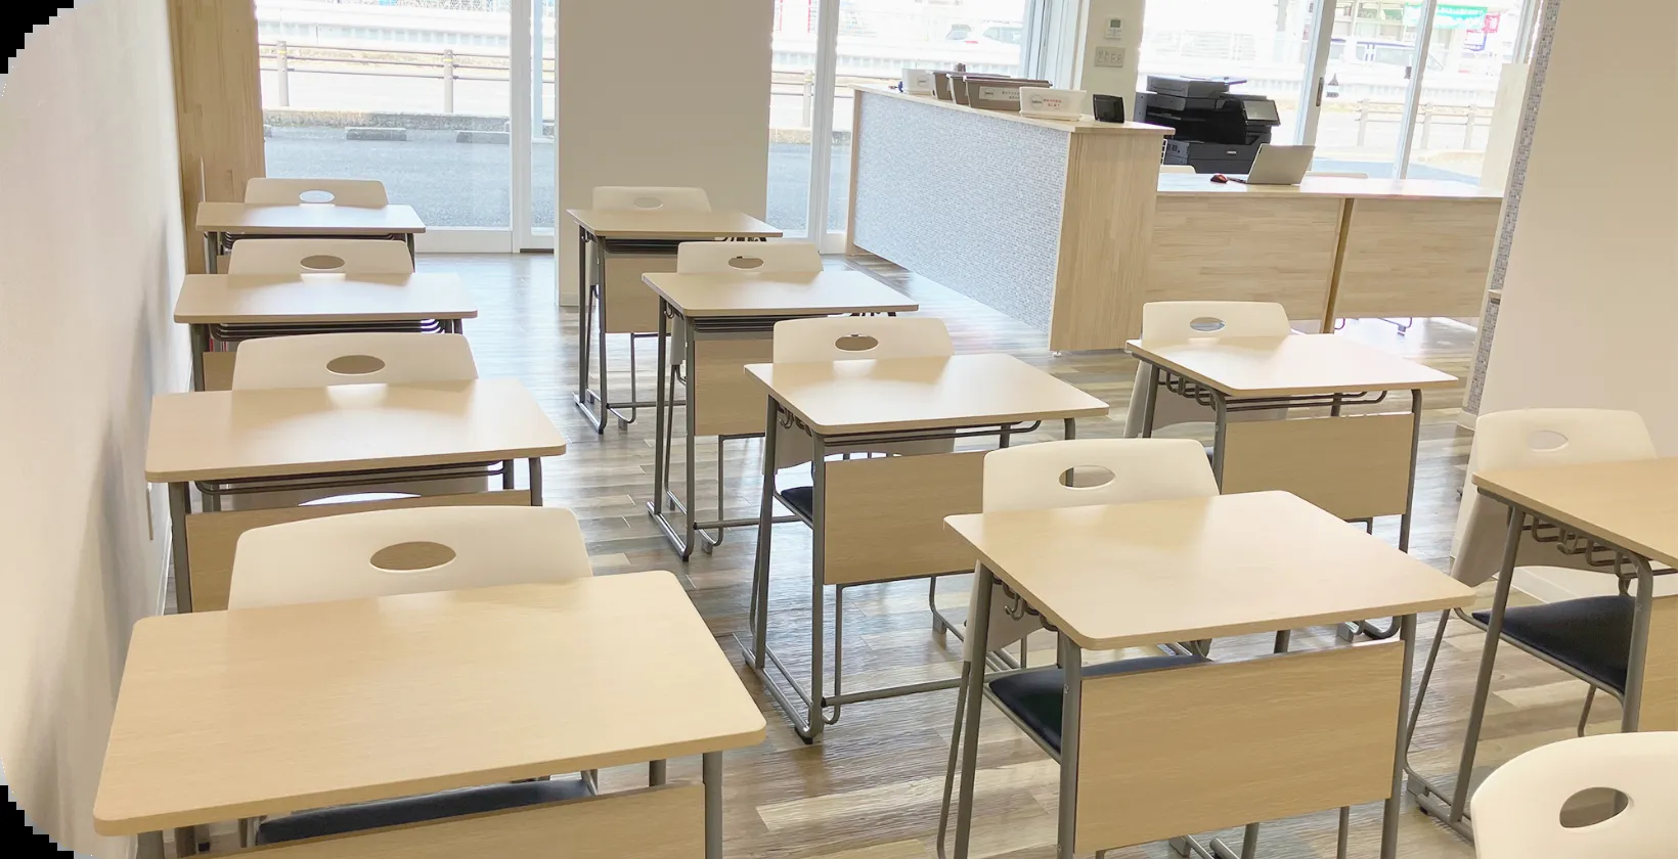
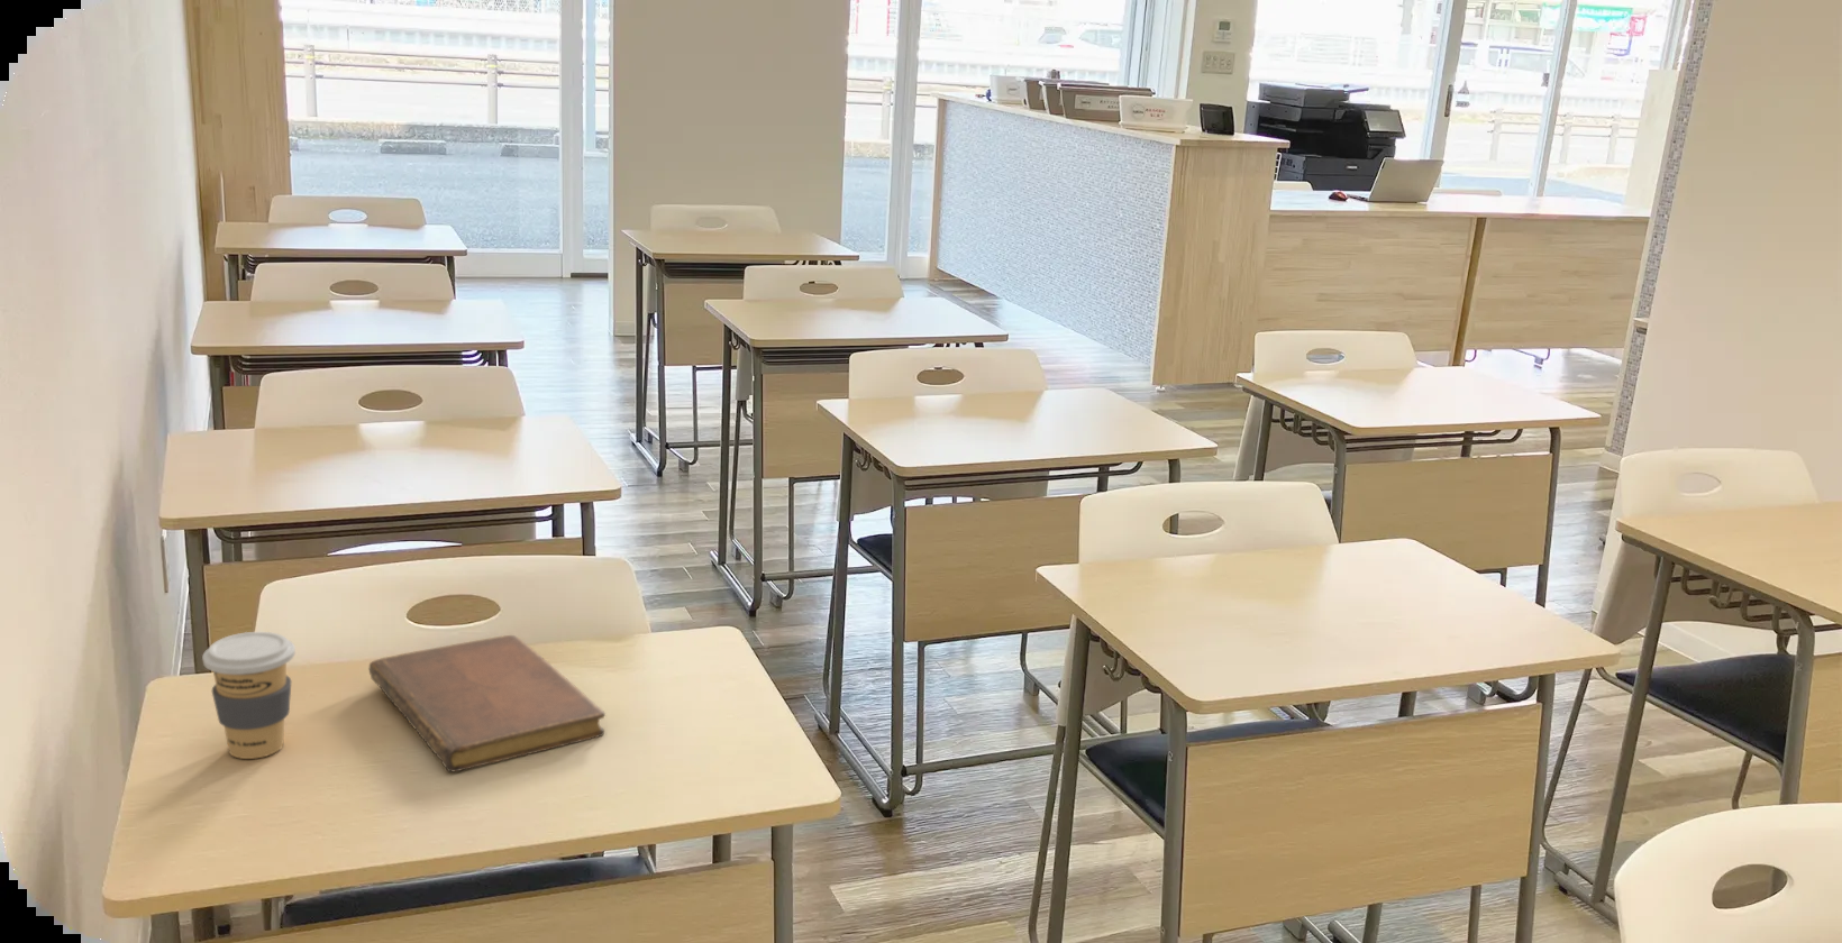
+ notebook (484, 696)
+ coffee cup (253, 696)
